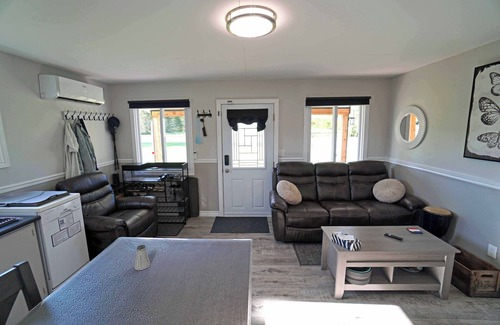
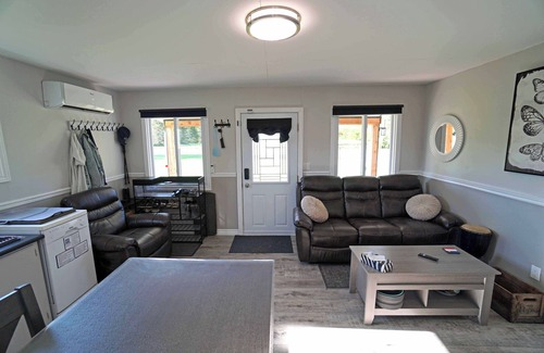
- saltshaker (141, 256)
